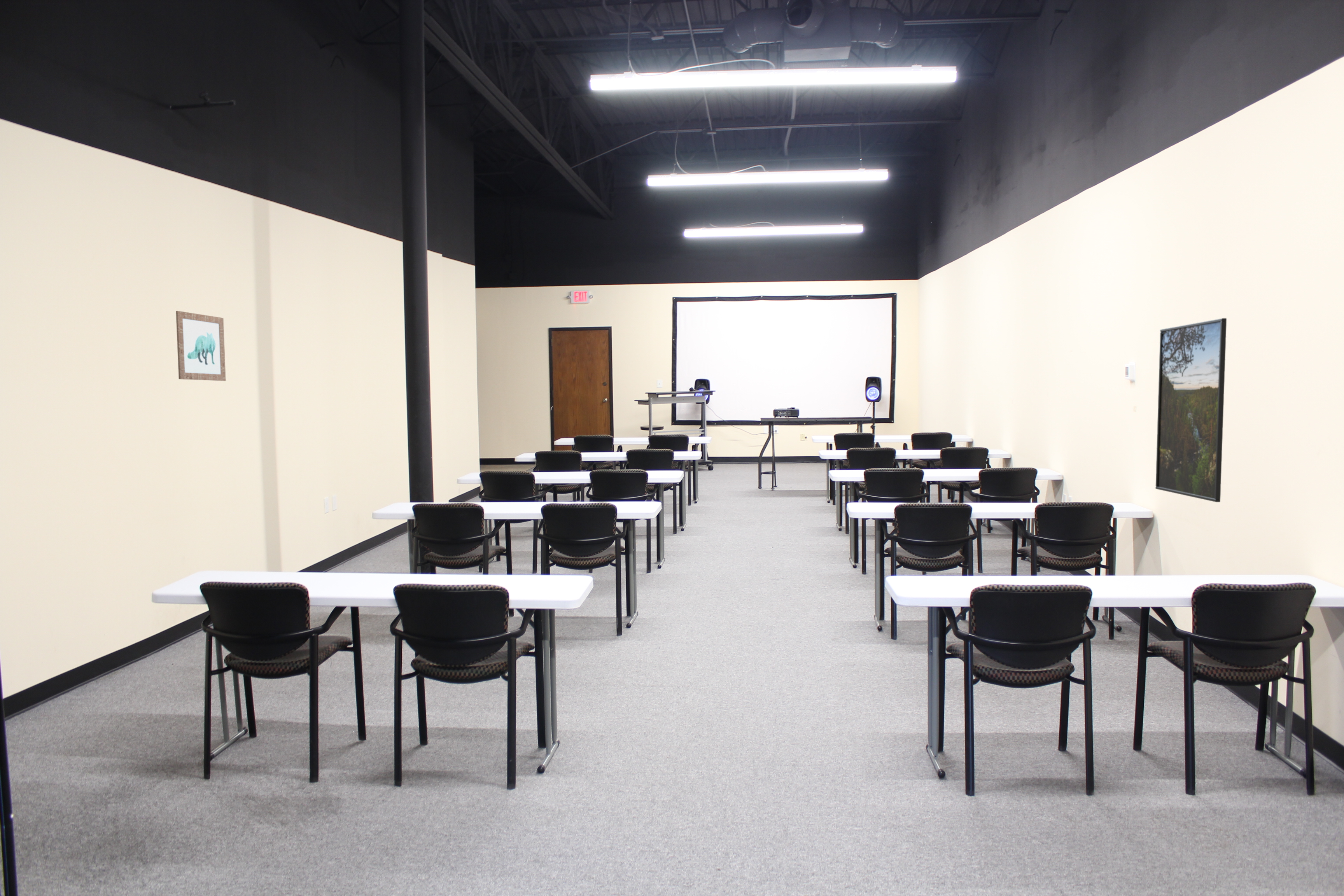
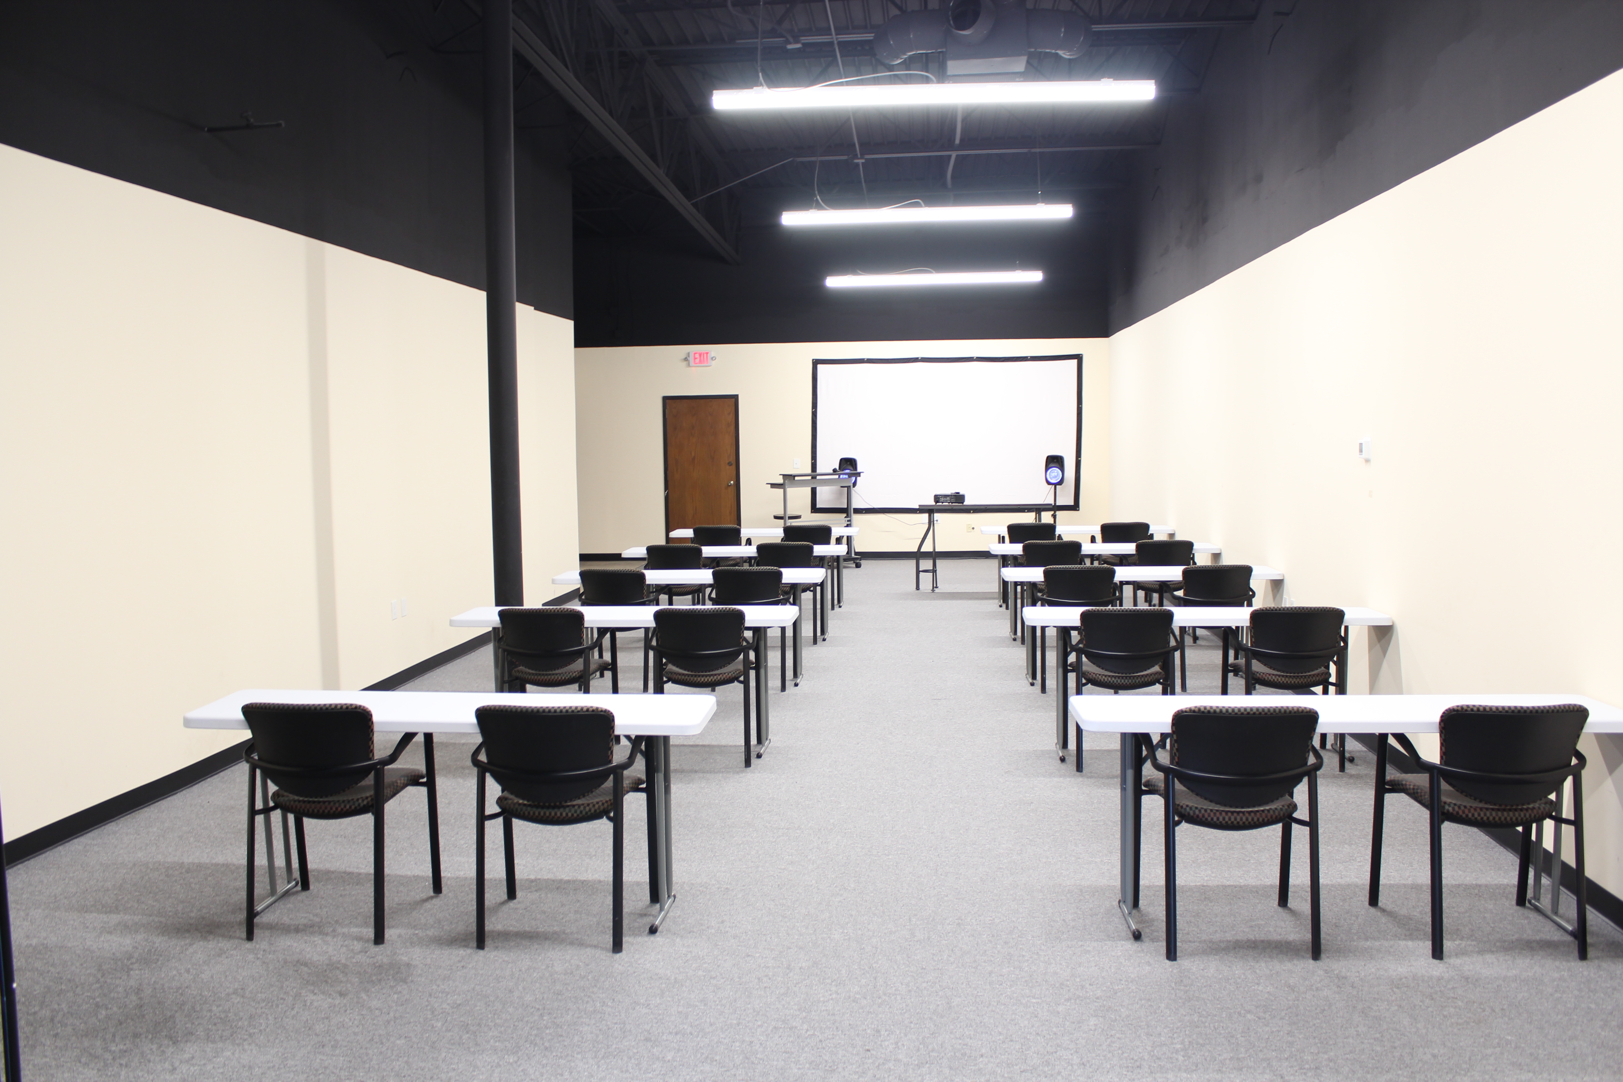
- wall art (201, 347)
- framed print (1188, 410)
